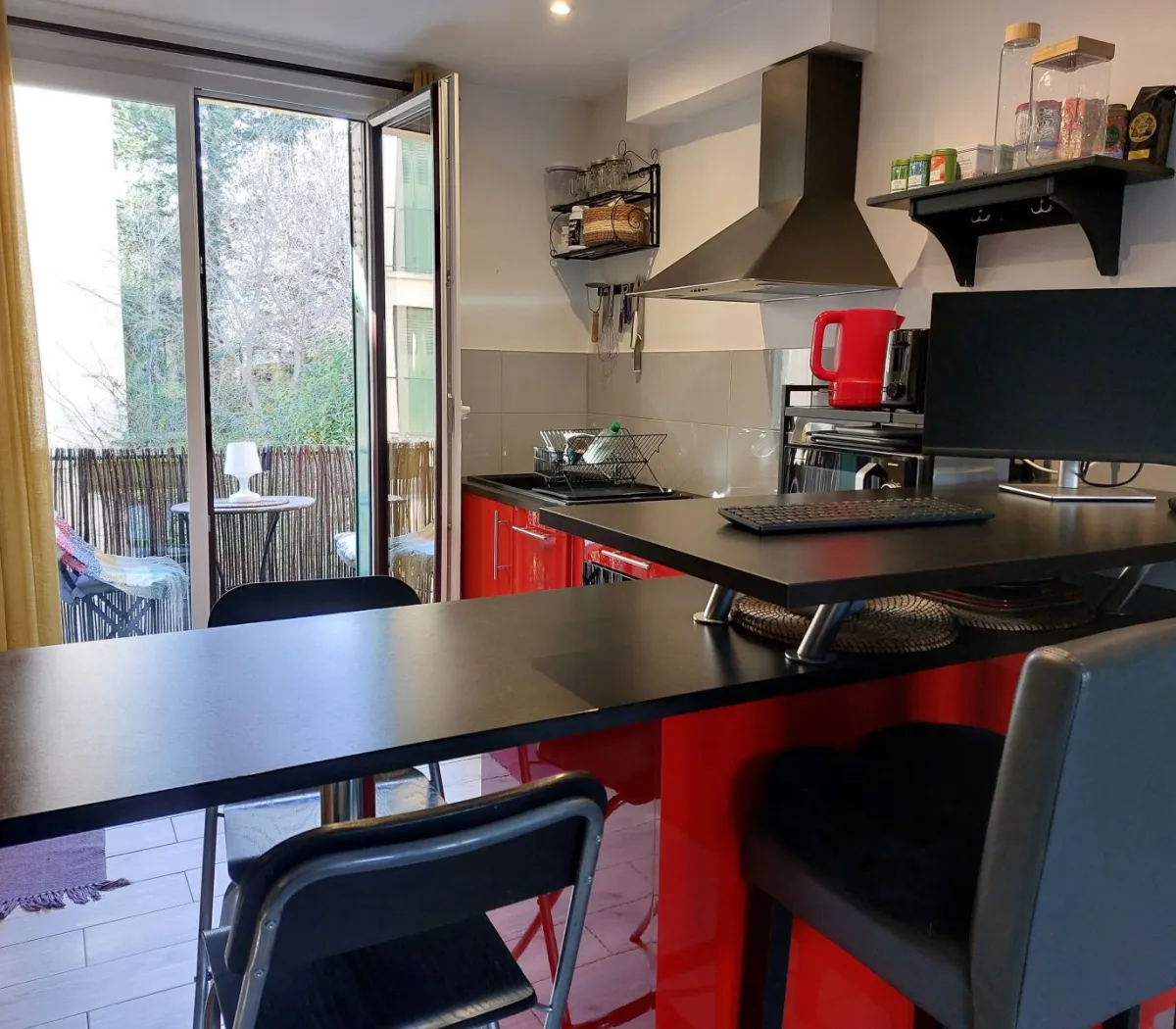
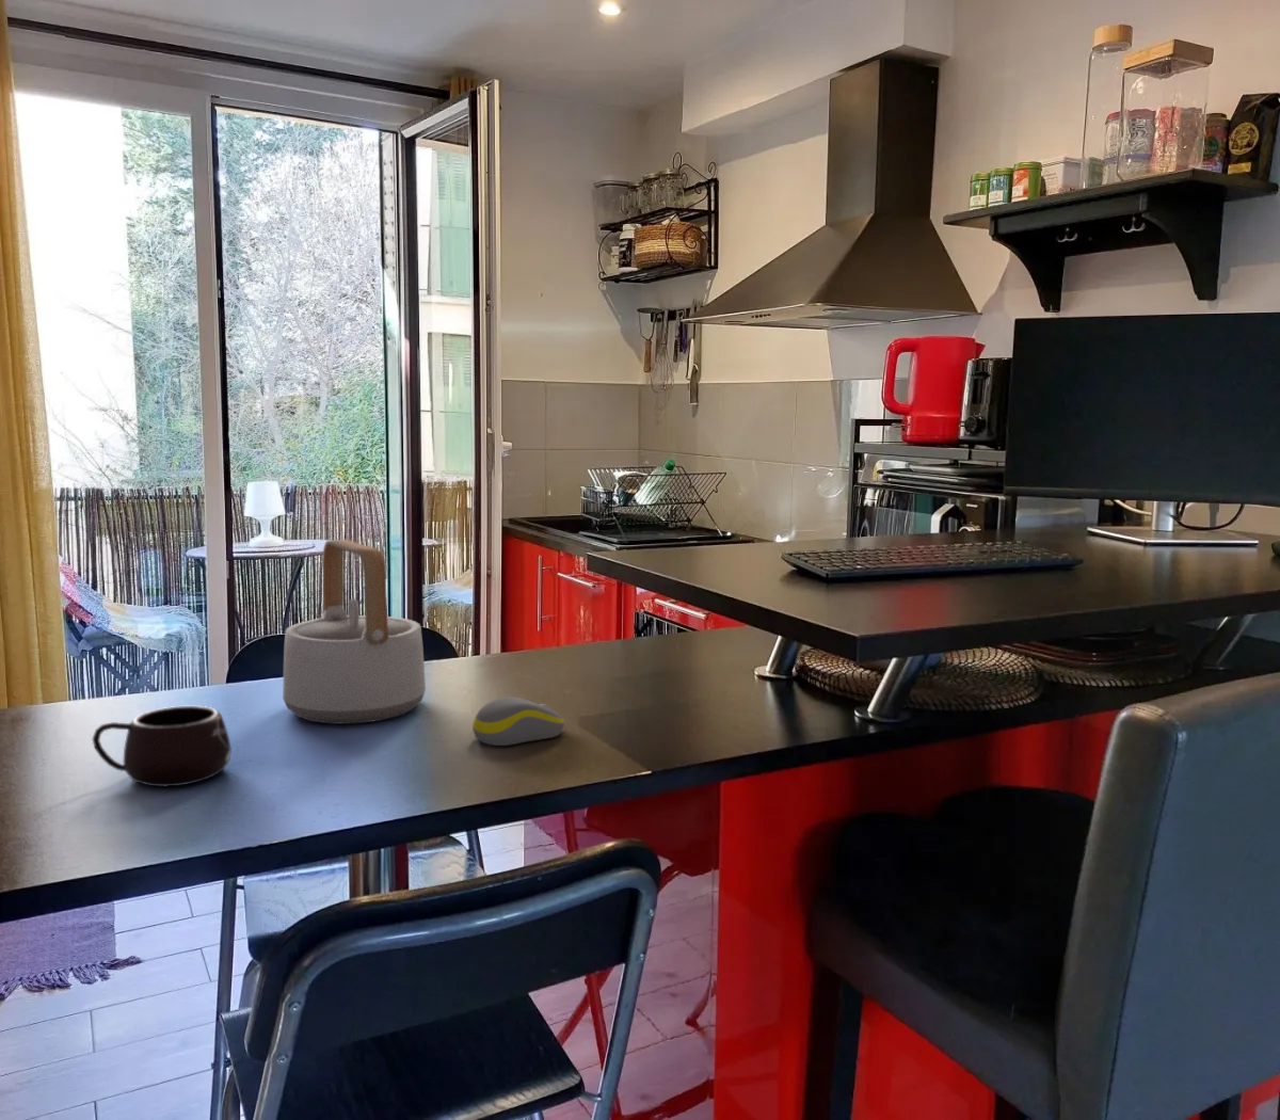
+ teapot (348, 624)
+ computer mouse (518, 716)
+ mug (163, 746)
